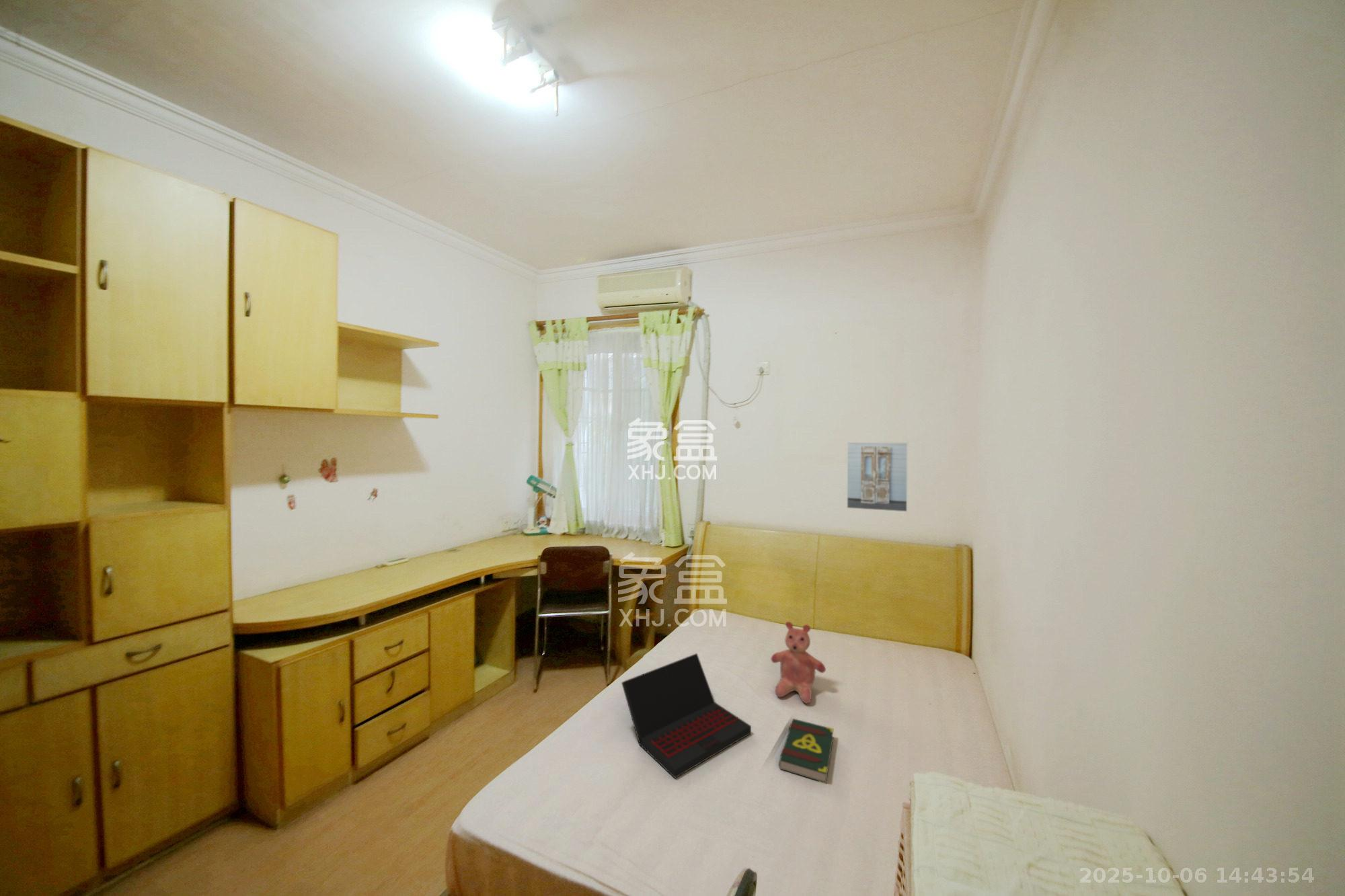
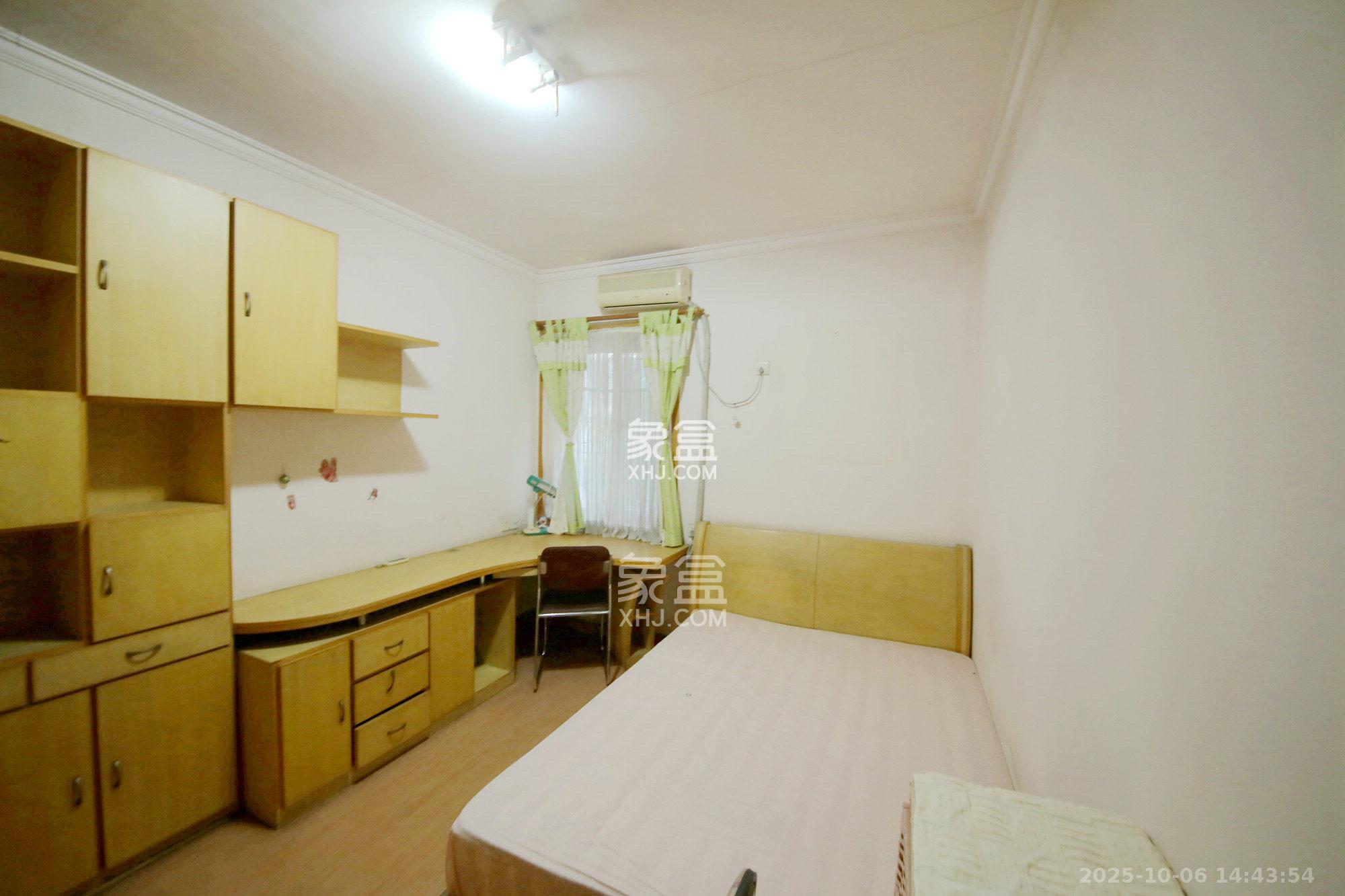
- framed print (876, 476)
- book (807, 747)
- laptop (685, 706)
- teddy bear (796, 659)
